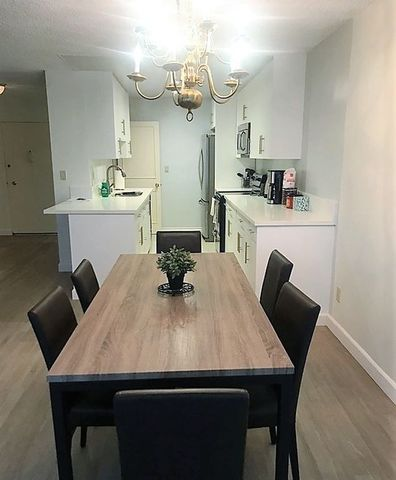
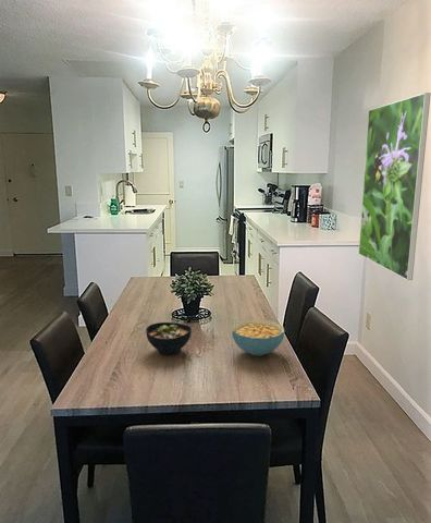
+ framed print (389, 186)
+ bowl (169, 338)
+ cereal bowl (257, 340)
